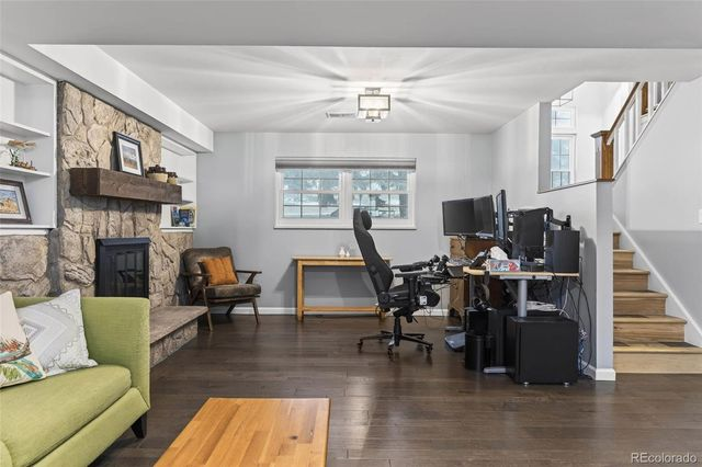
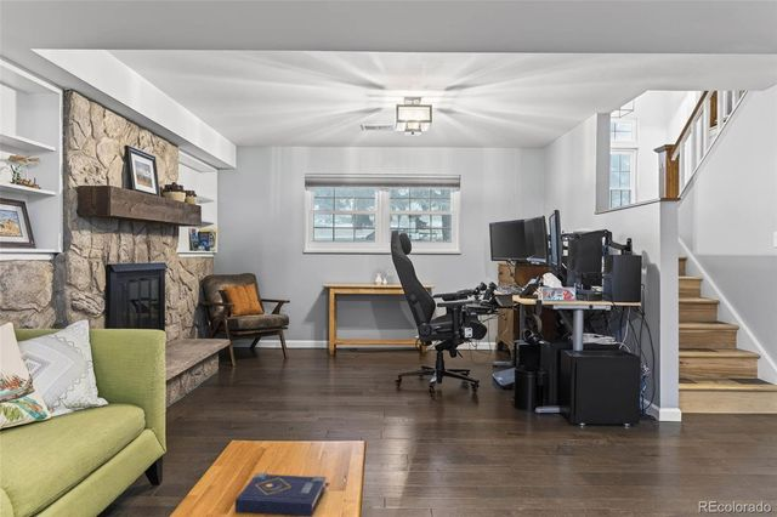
+ book (282, 493)
